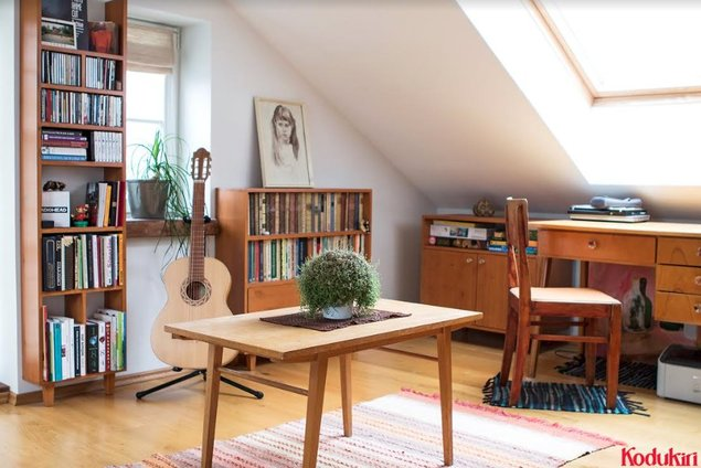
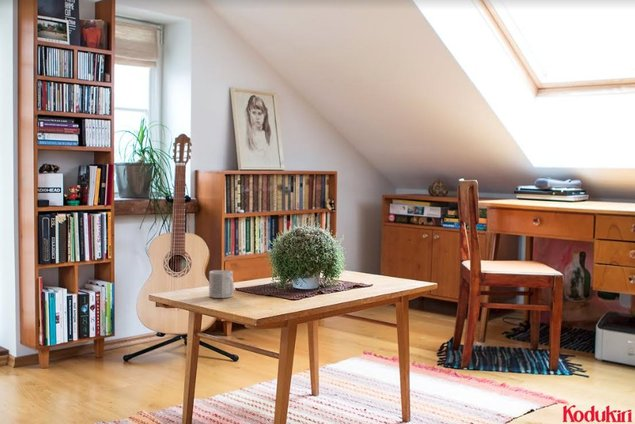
+ mug (223, 284)
